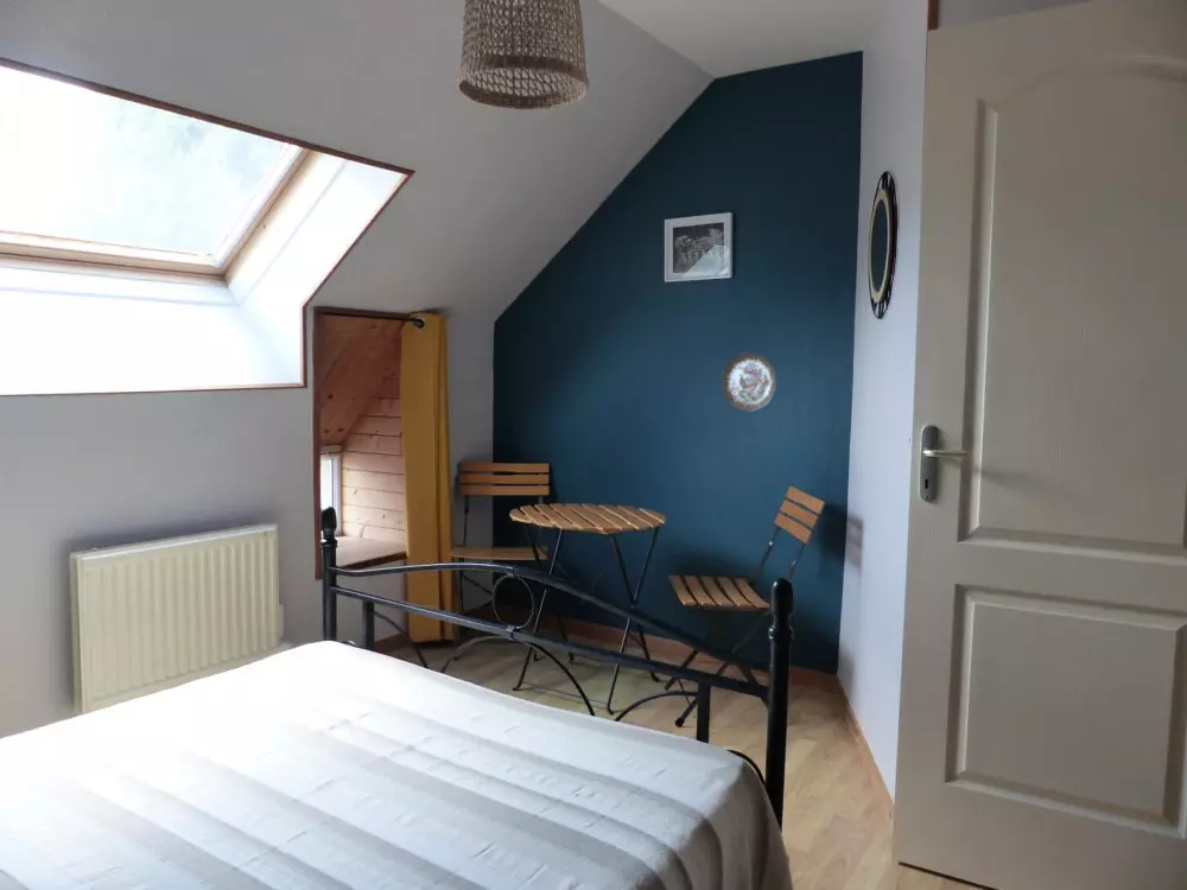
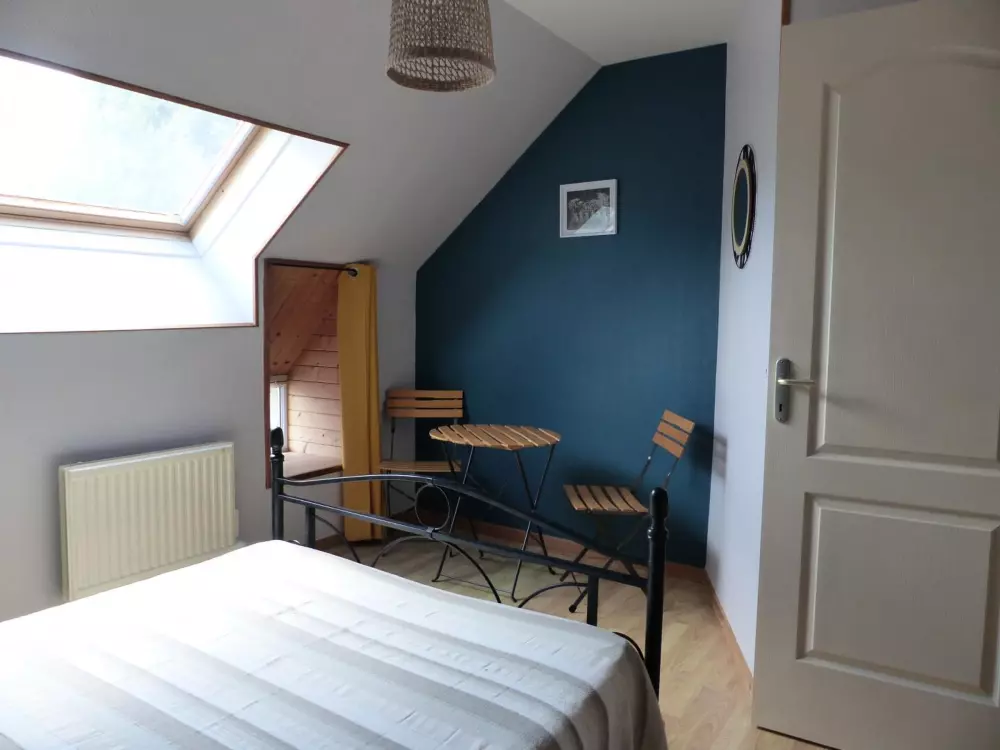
- decorative plate (749, 382)
